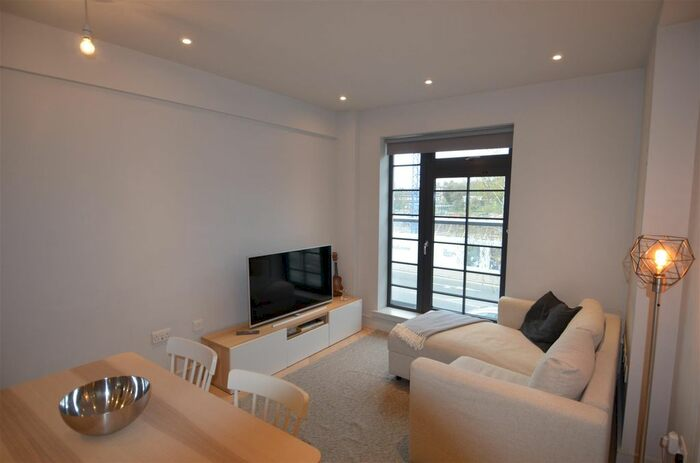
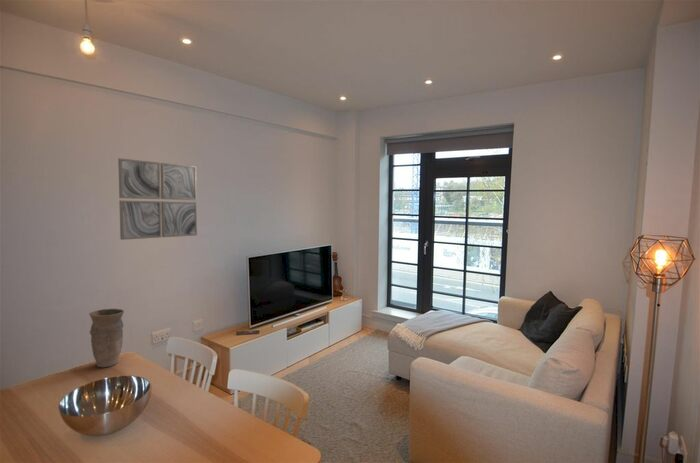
+ vase (107, 337)
+ wall art (161, 201)
